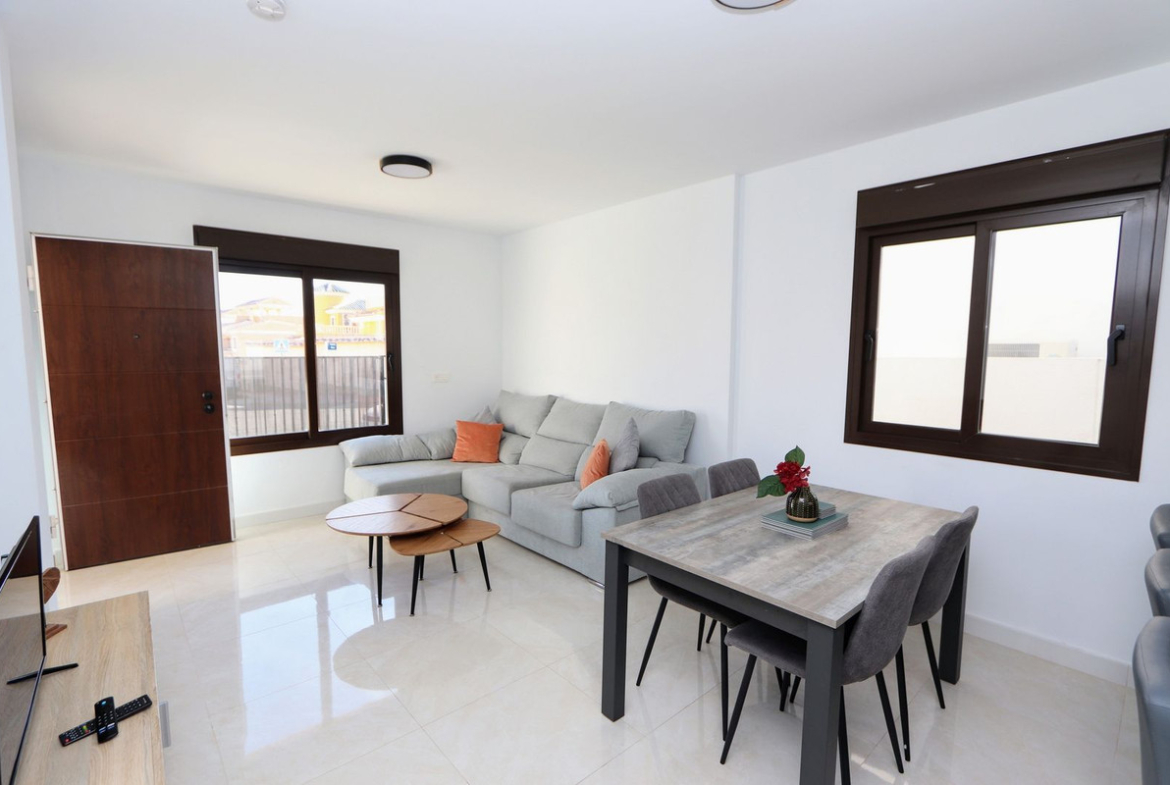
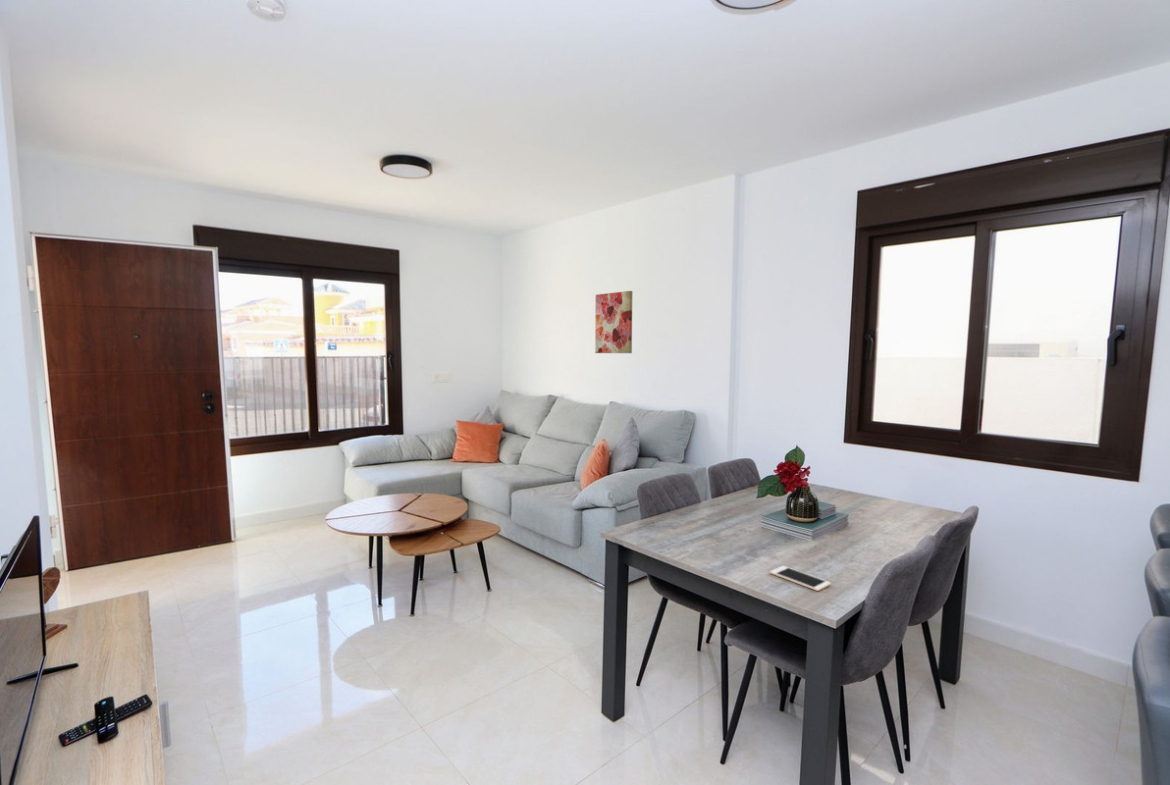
+ wall art (613, 323)
+ cell phone (799, 577)
